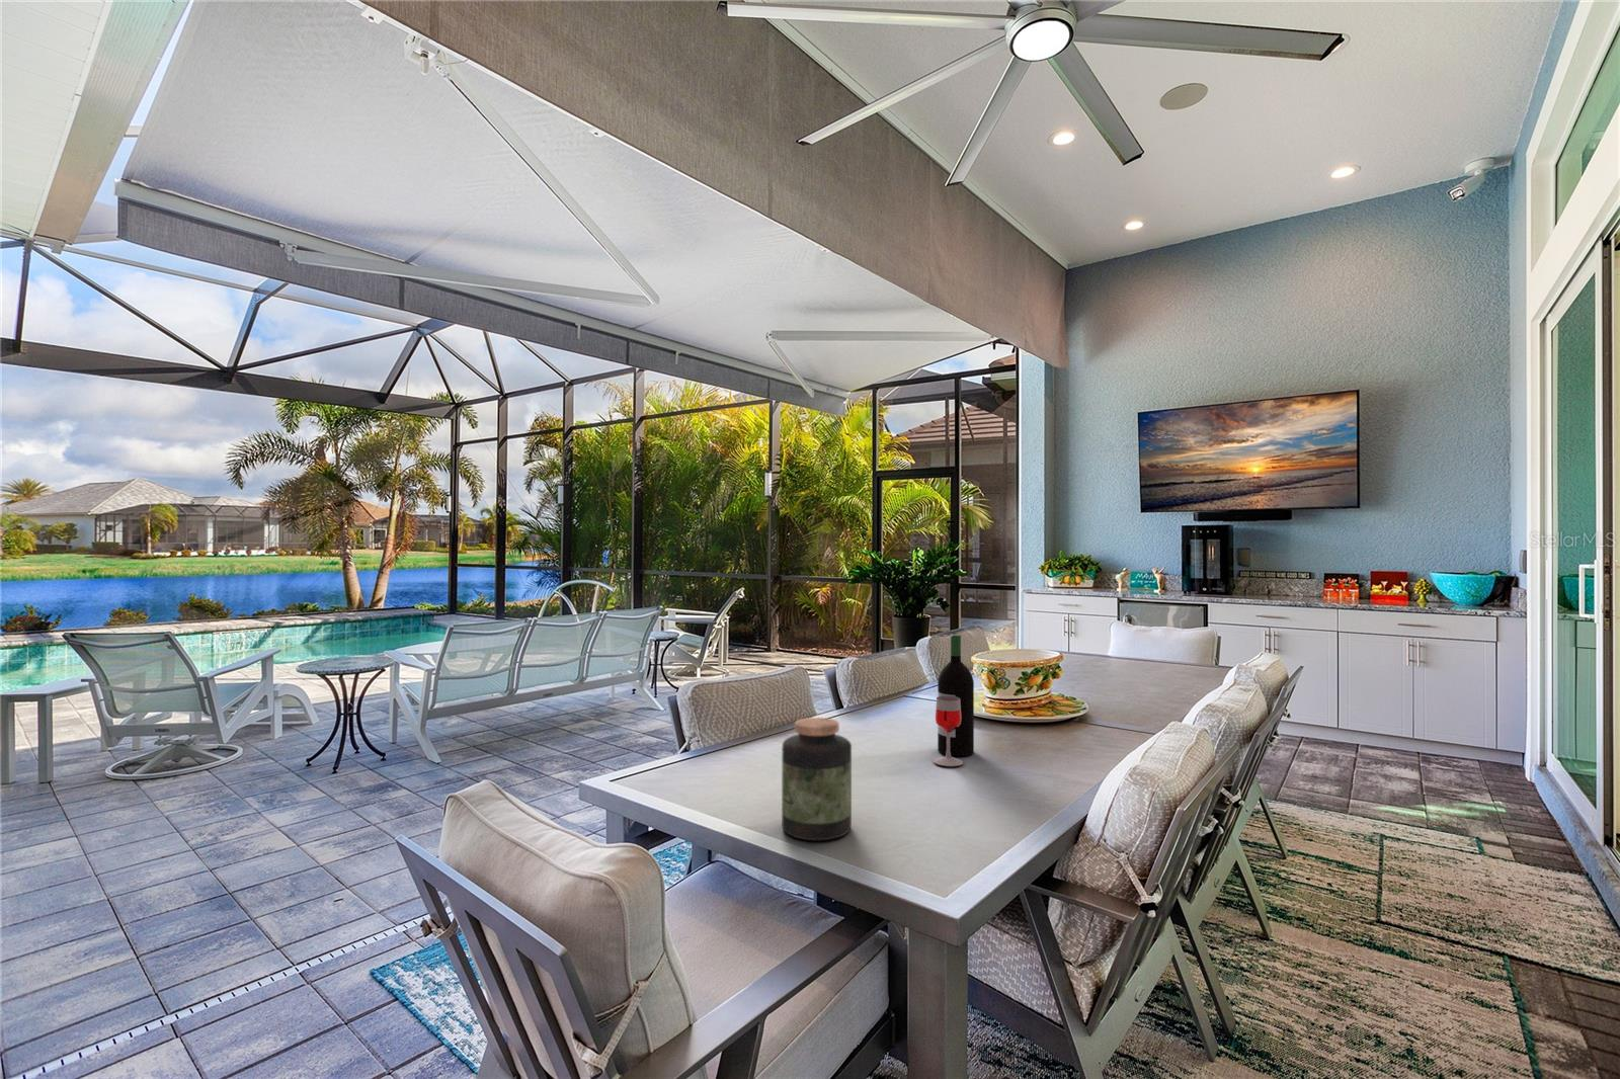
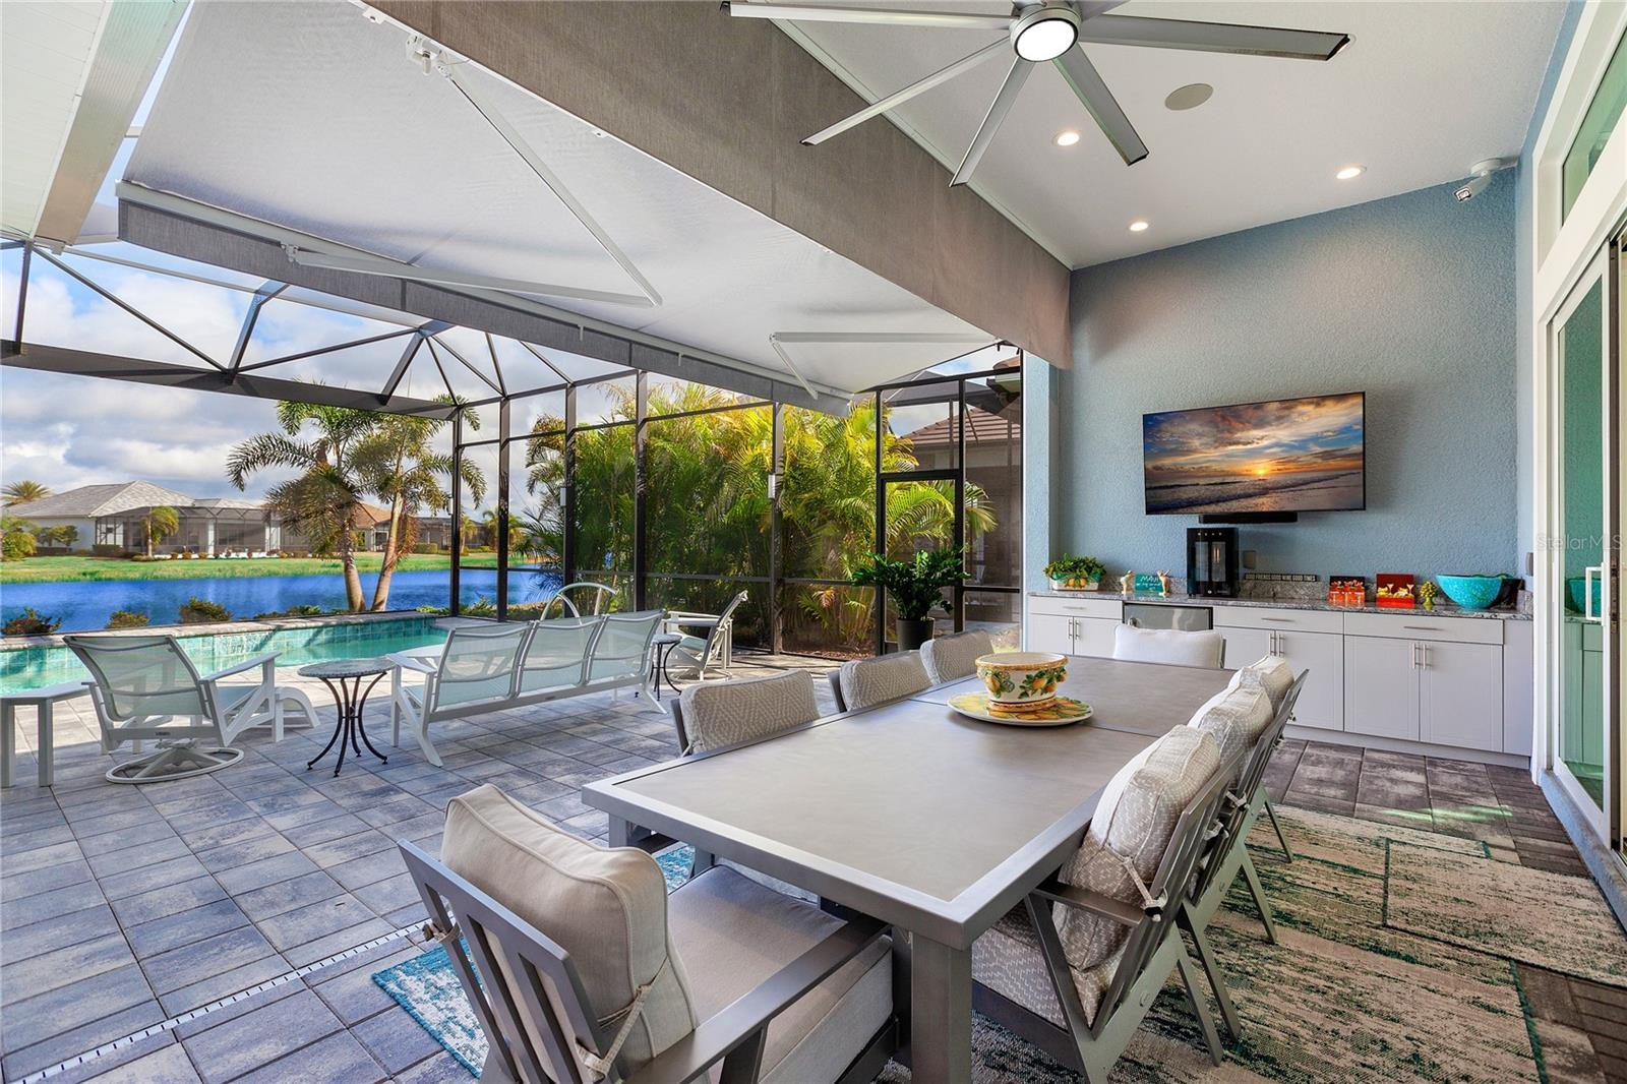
- wine bottle (953, 696)
- jar (817, 774)
